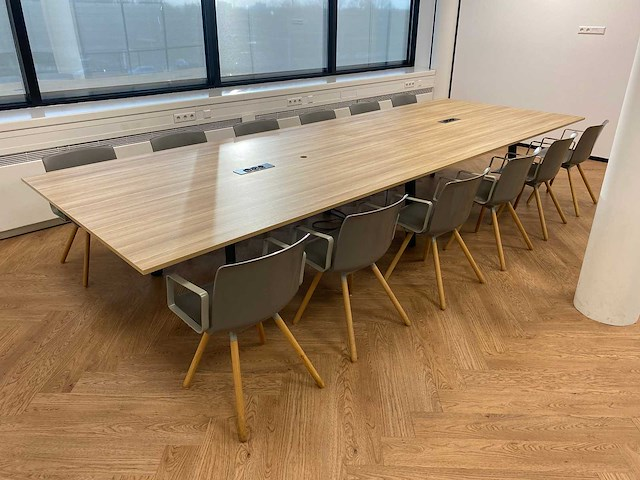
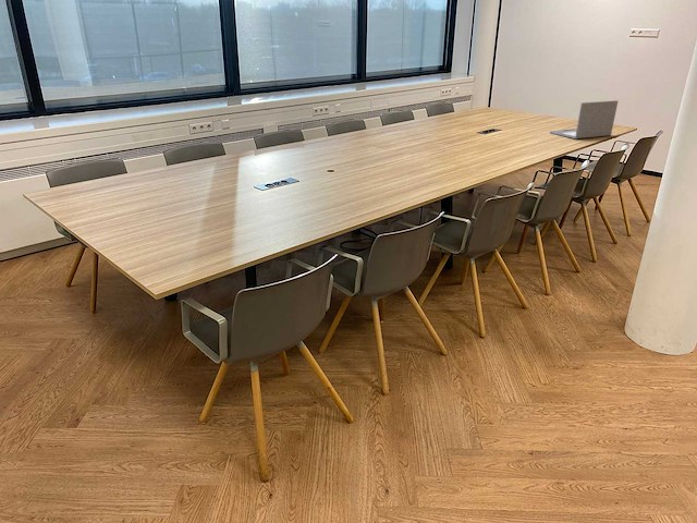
+ laptop (583, 117)
